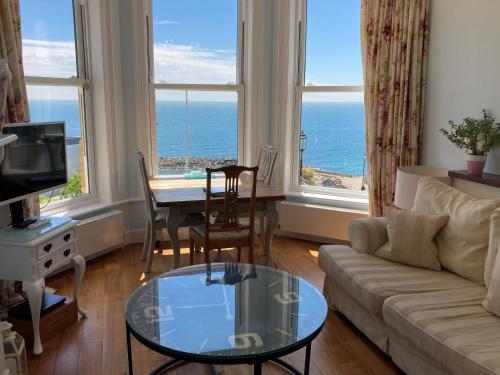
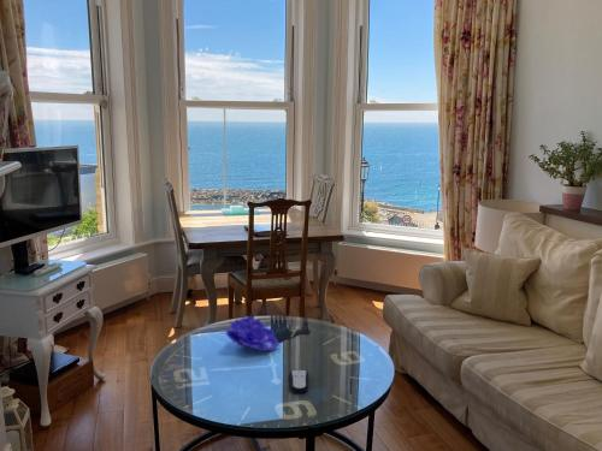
+ decorative bowl (252, 333)
+ remote control (299, 380)
